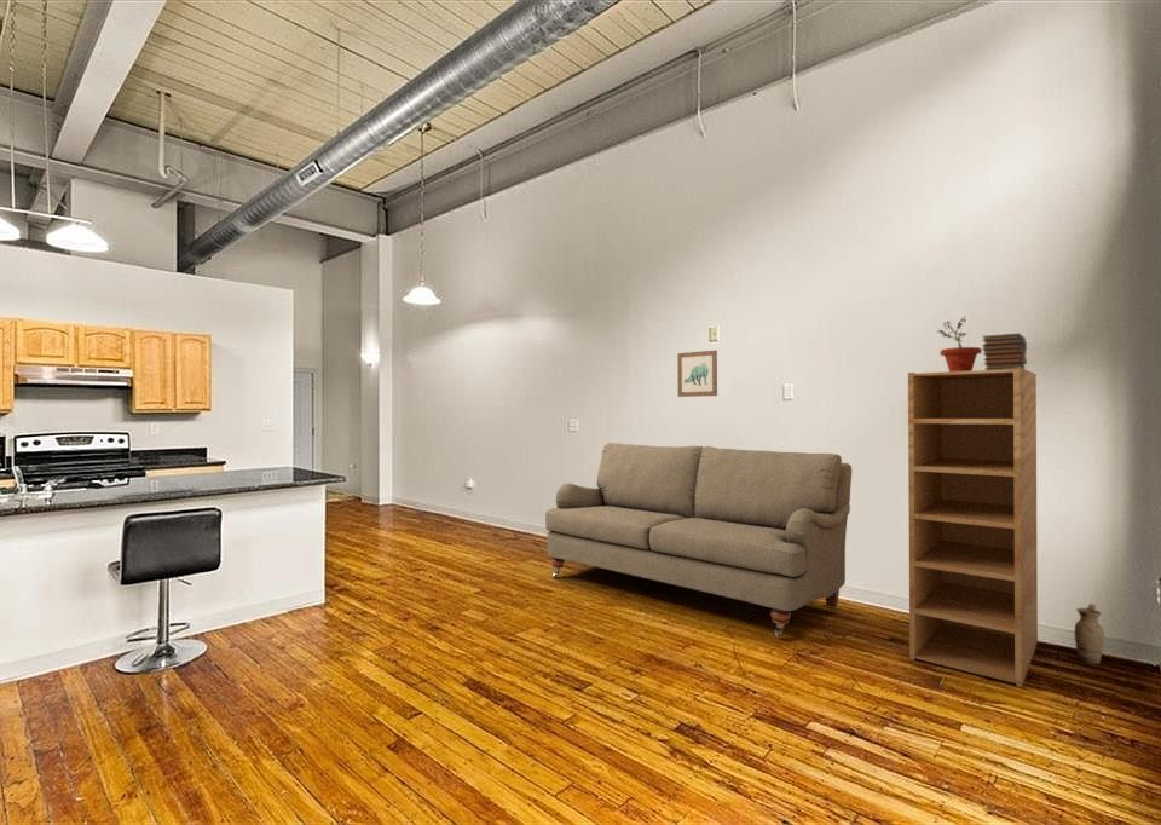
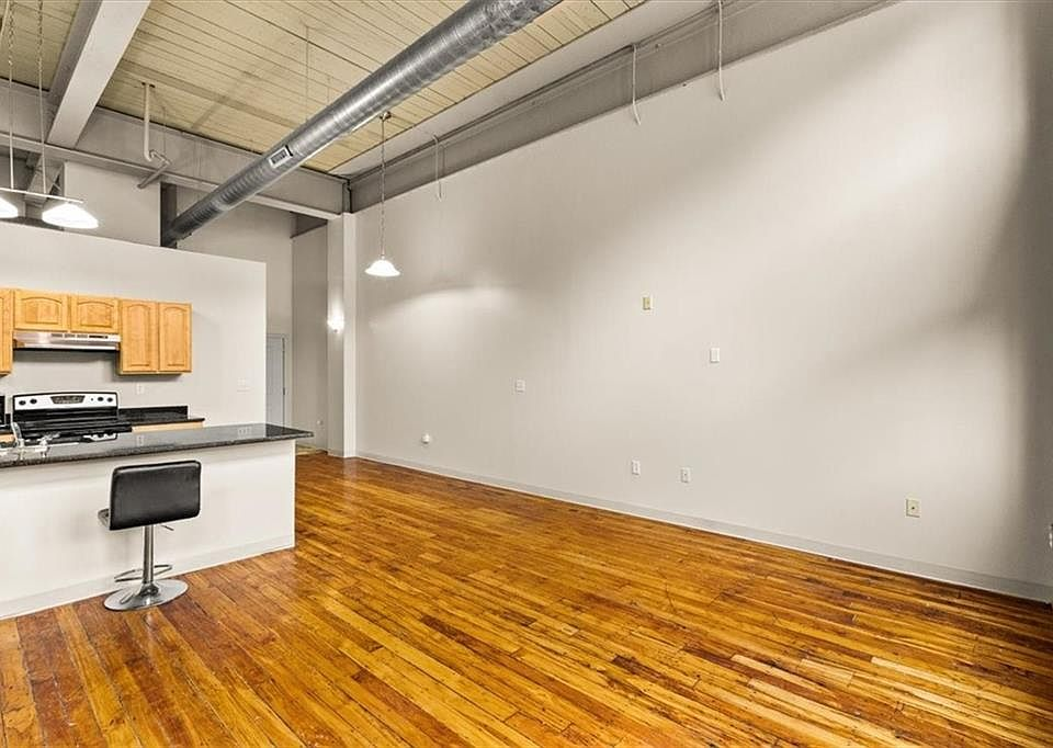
- book stack (1004, 356)
- bookshelf (975, 512)
- wall art (697, 374)
- potted plant (959, 345)
- ceramic jug (1088, 631)
- sofa (686, 518)
